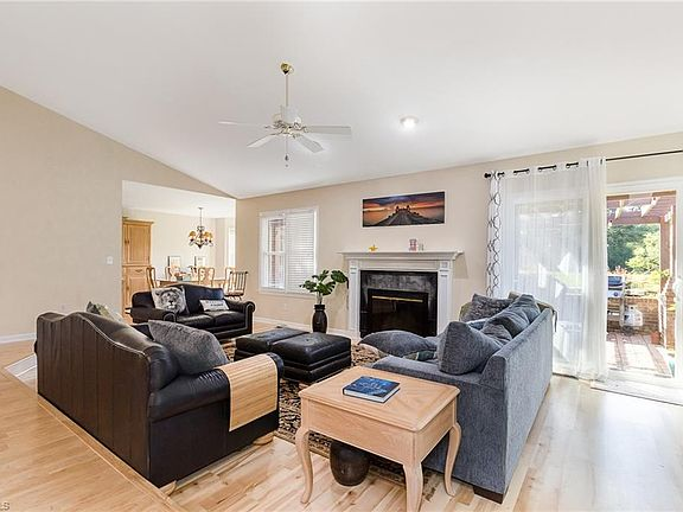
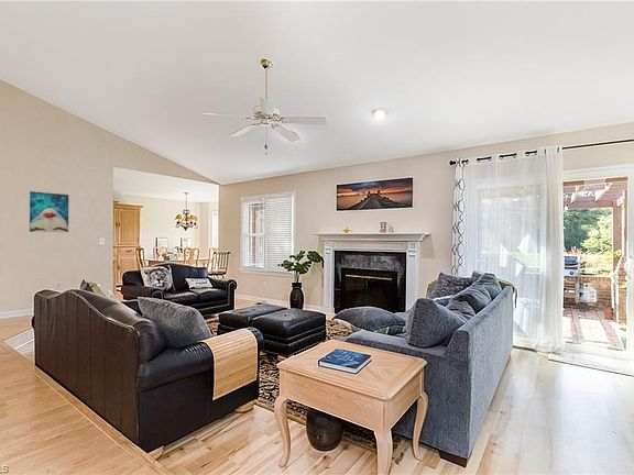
+ wall art (50, 212)
